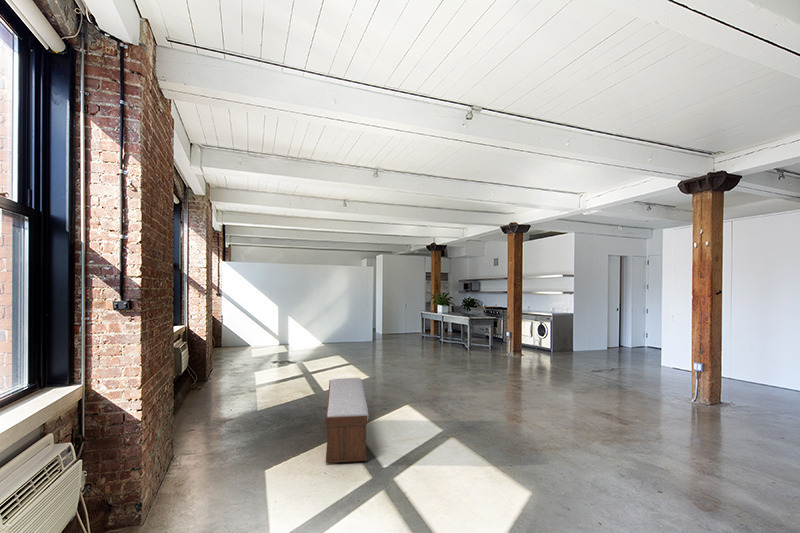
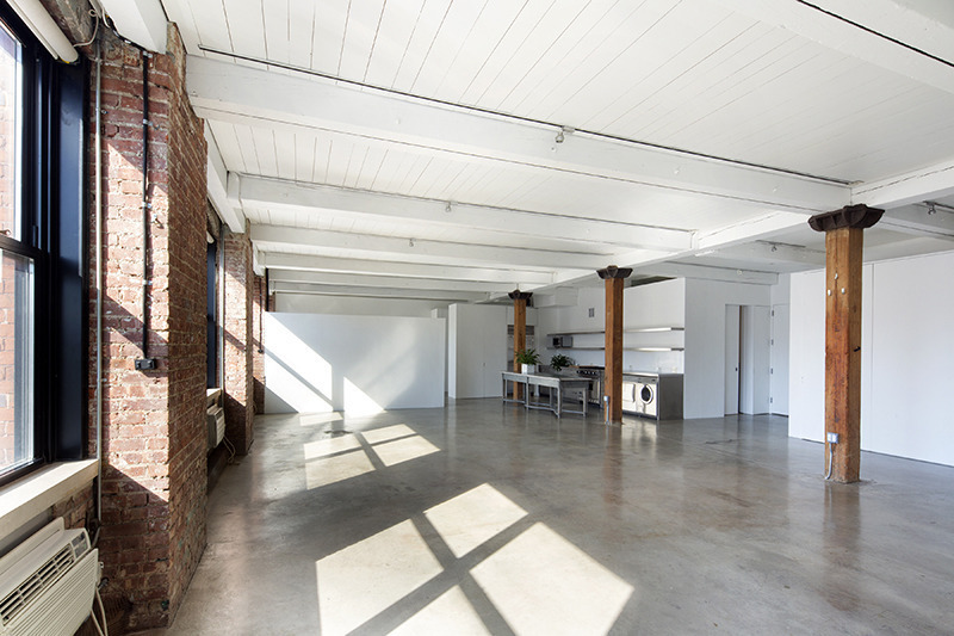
- bench (346, 415)
